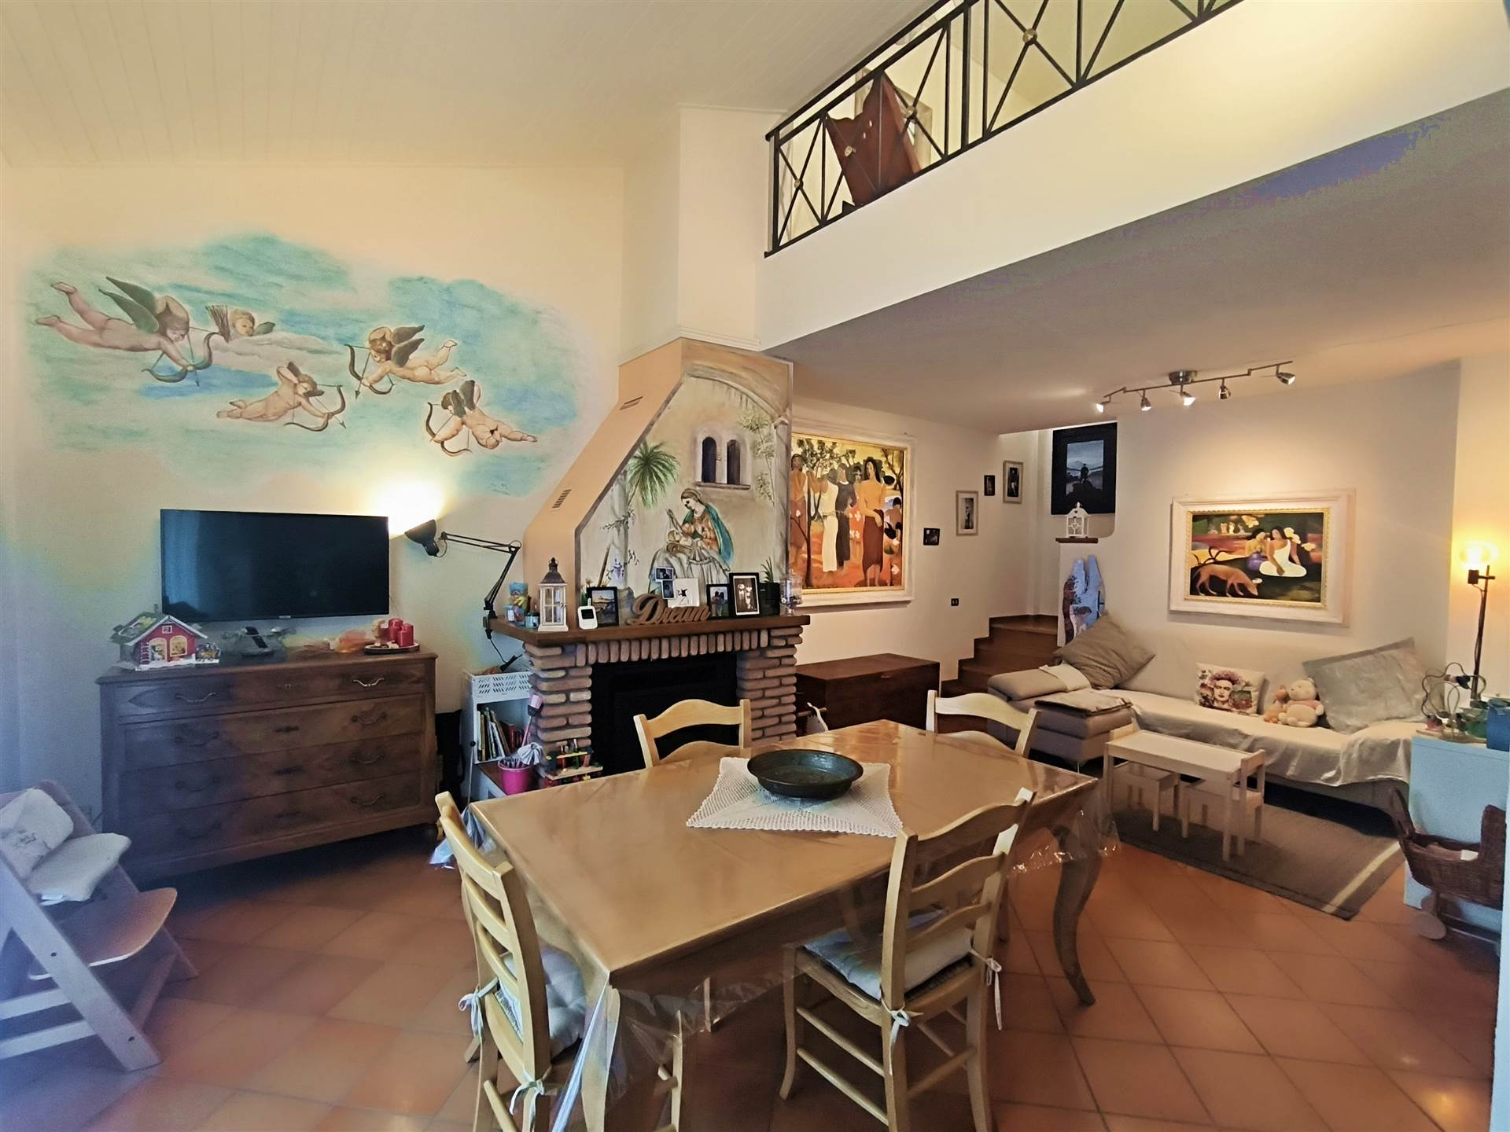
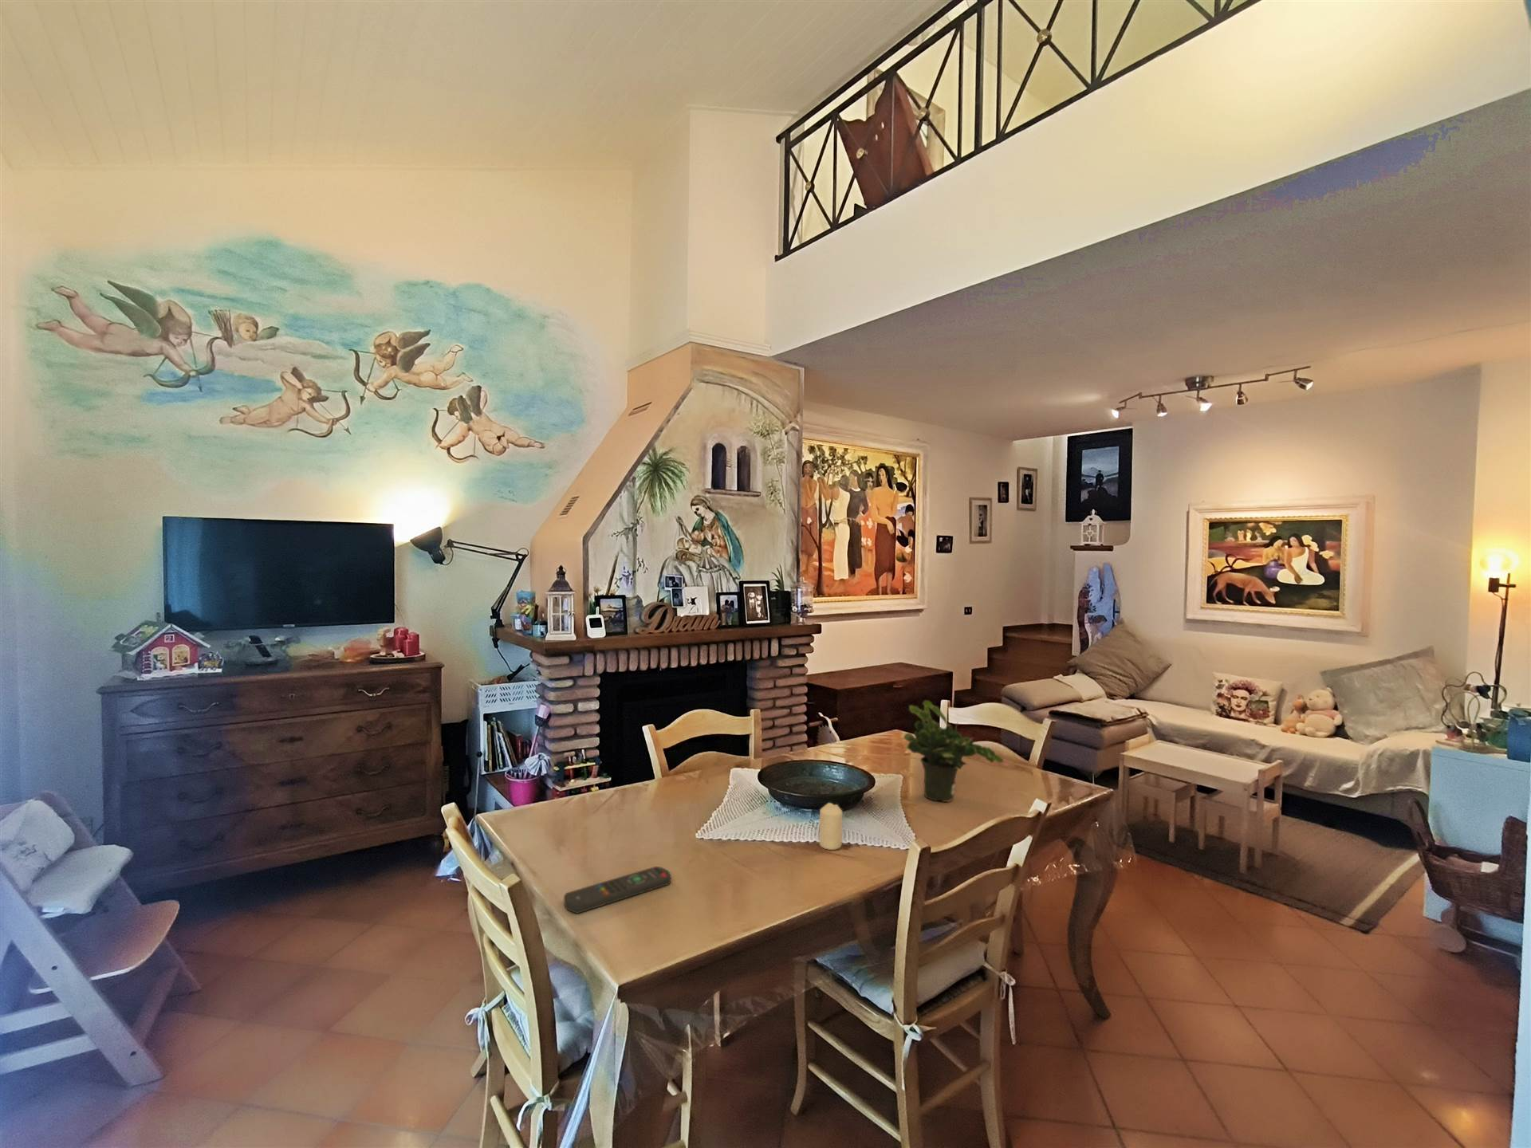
+ candle (831, 825)
+ potted plant (945, 751)
+ remote control (618, 888)
